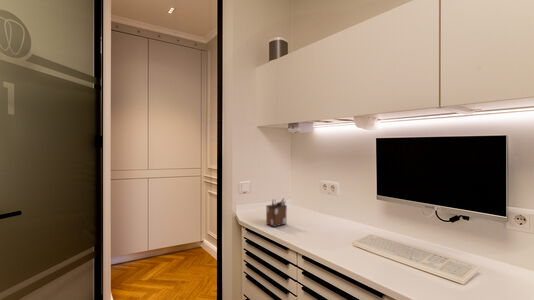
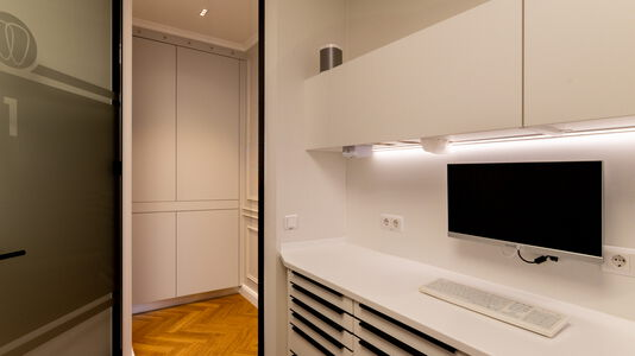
- desk organizer (276, 211)
